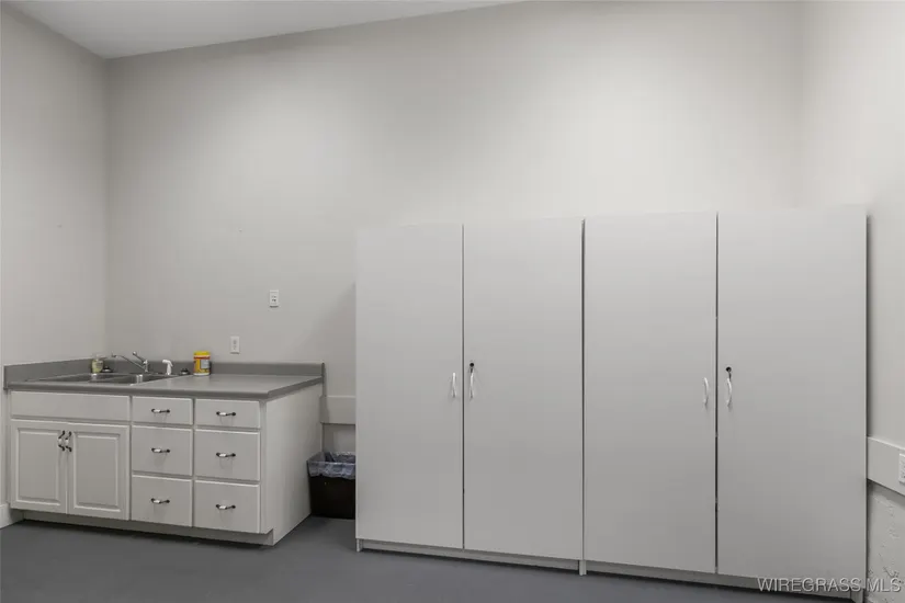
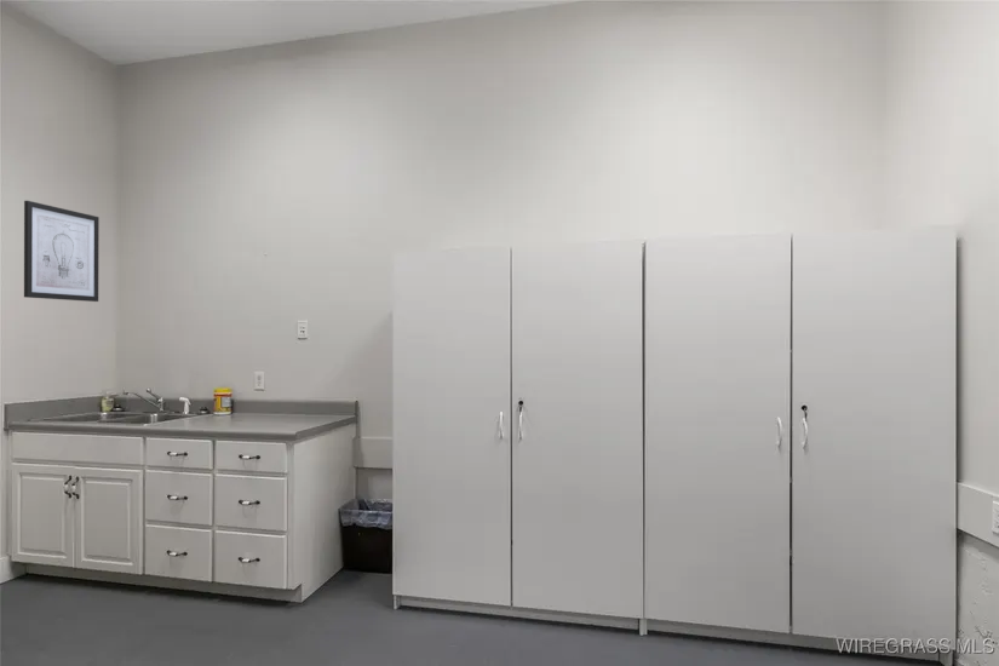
+ wall art (63, 254)
